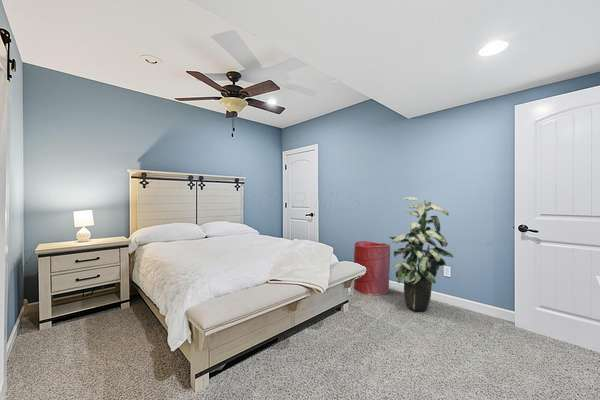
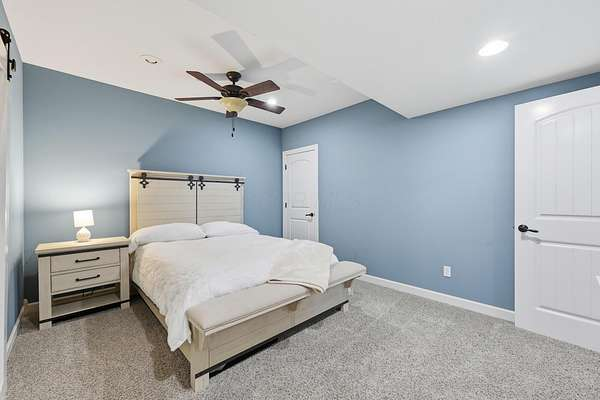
- laundry hamper (371, 265)
- indoor plant (417, 252)
